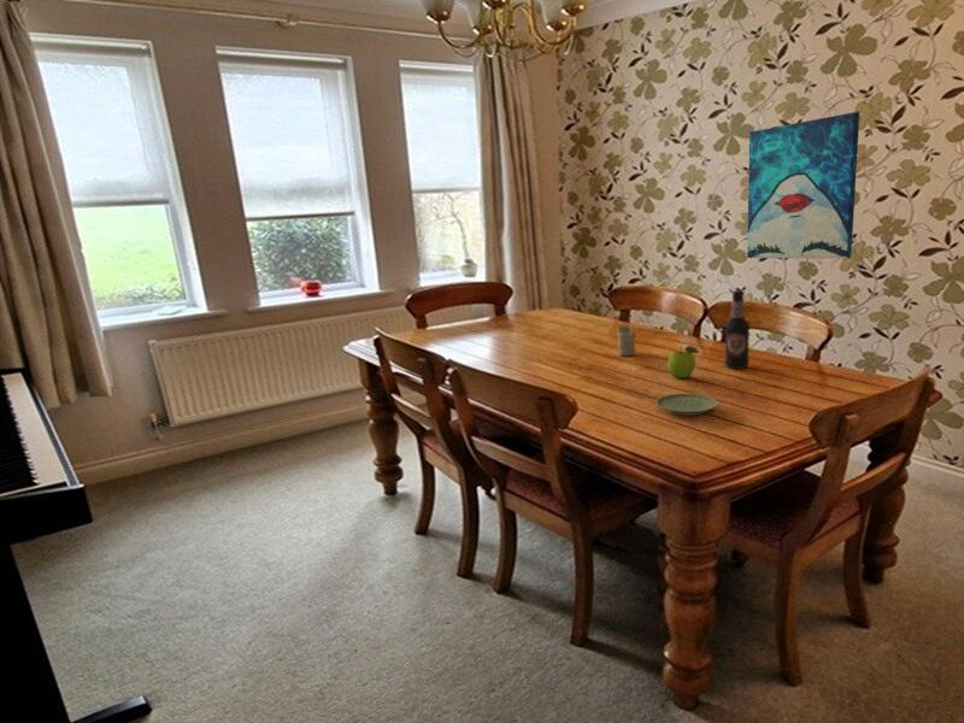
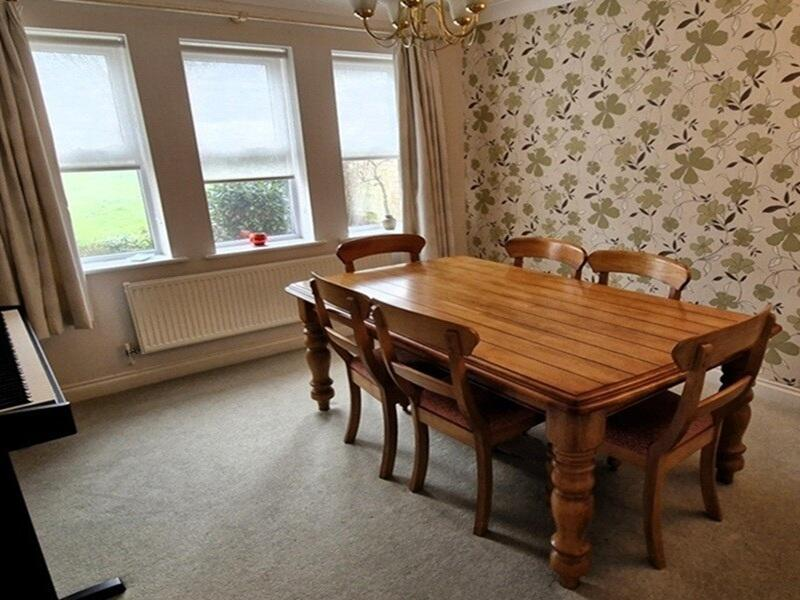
- candle (627, 340)
- wall art (798, 192)
- bottle (736, 329)
- plate (686, 405)
- fruit (683, 362)
